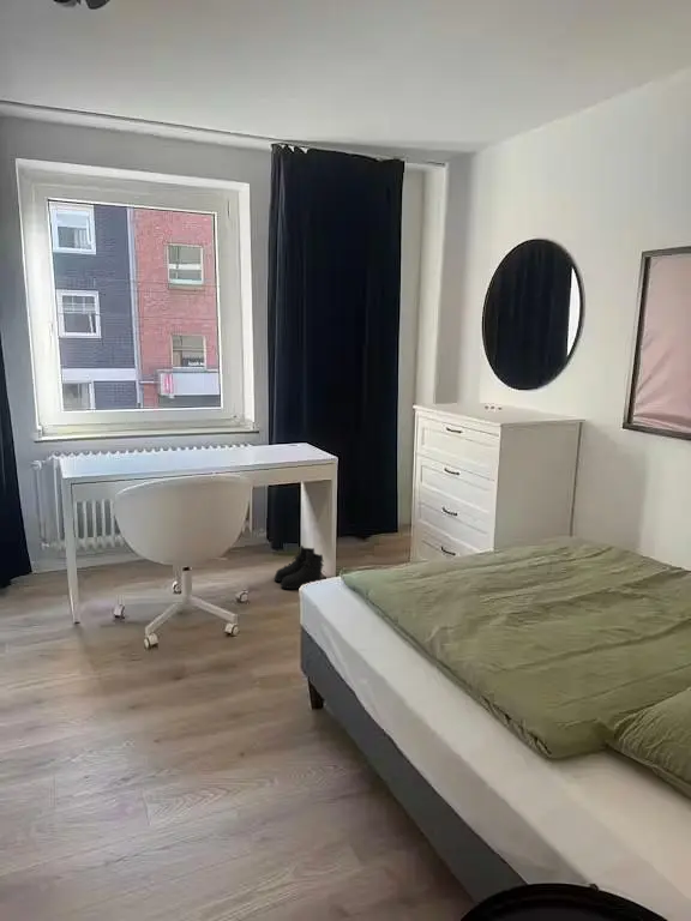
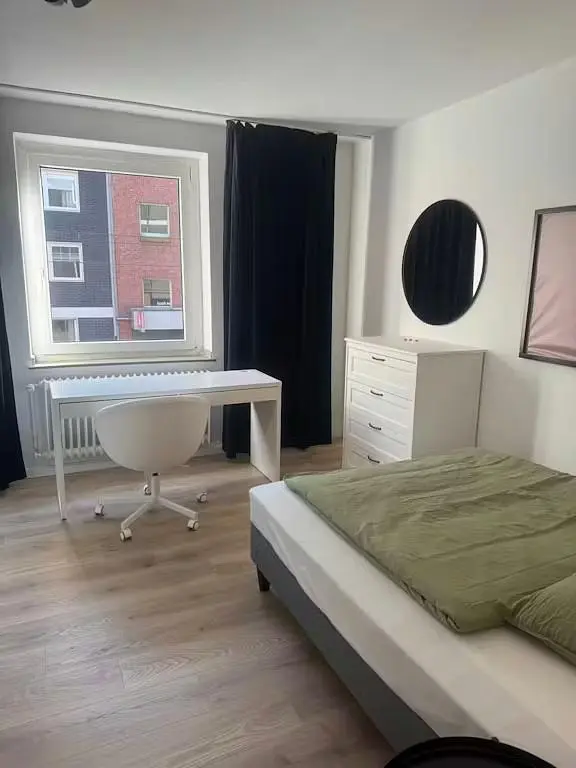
- boots (299, 565)
